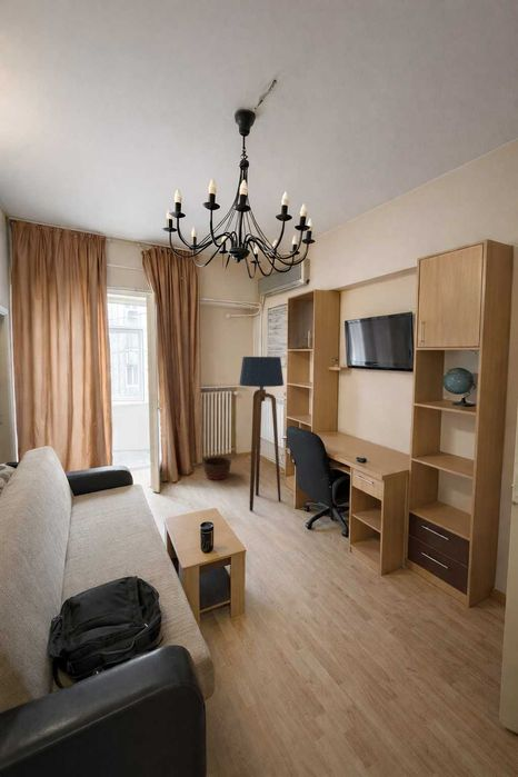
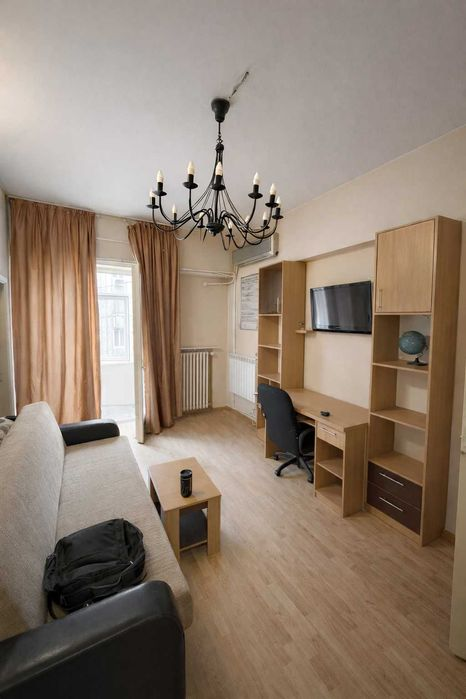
- floor lamp (260, 431)
- basket (217, 468)
